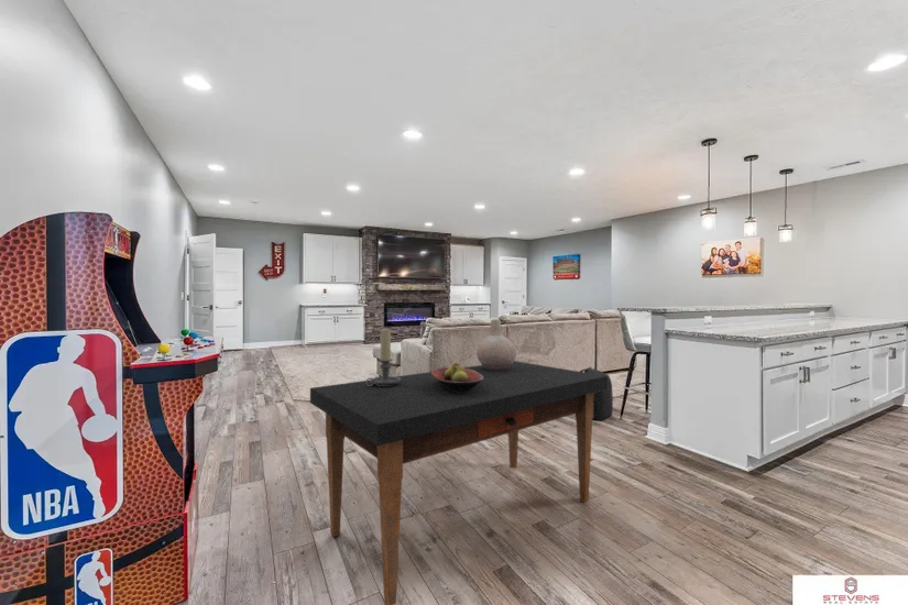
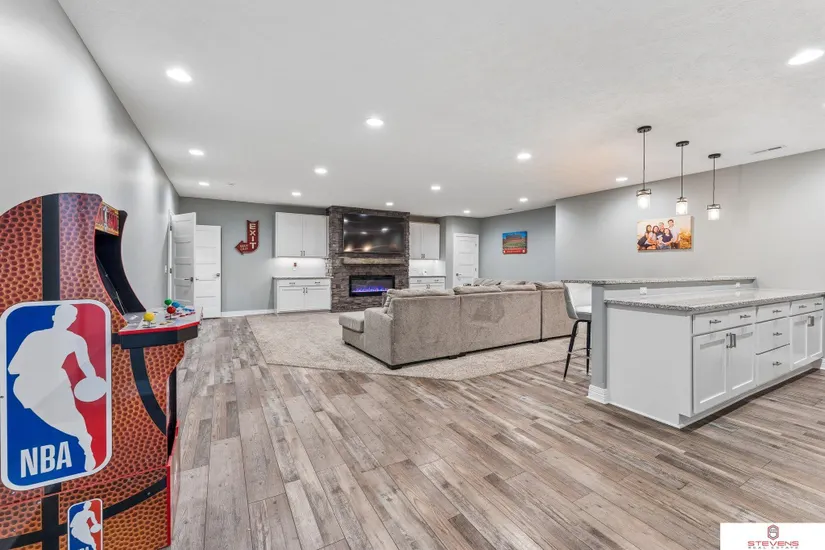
- fruit bowl (456, 374)
- candle holder (382, 355)
- vase (496, 343)
- backpack (594, 392)
- dining table (468, 444)
